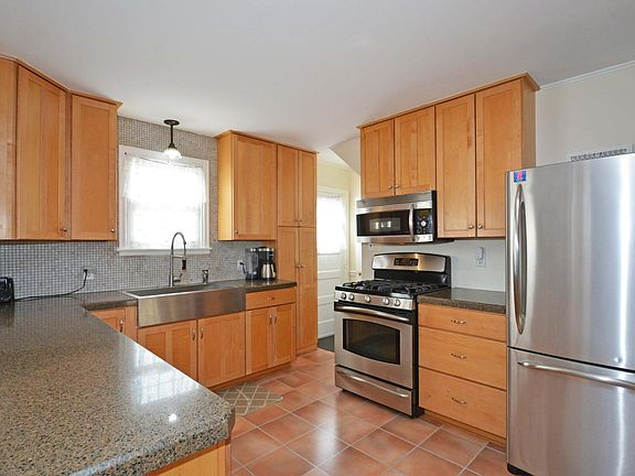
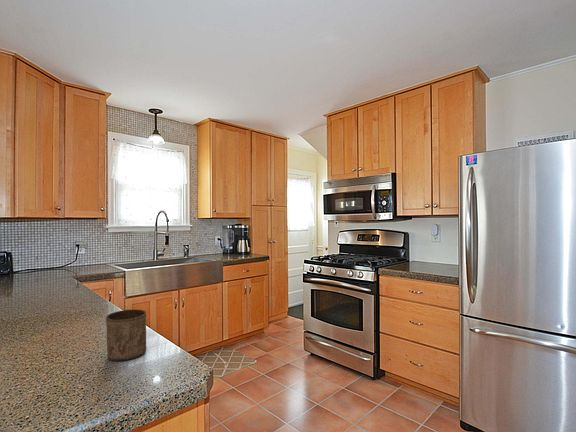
+ cup (126, 334)
